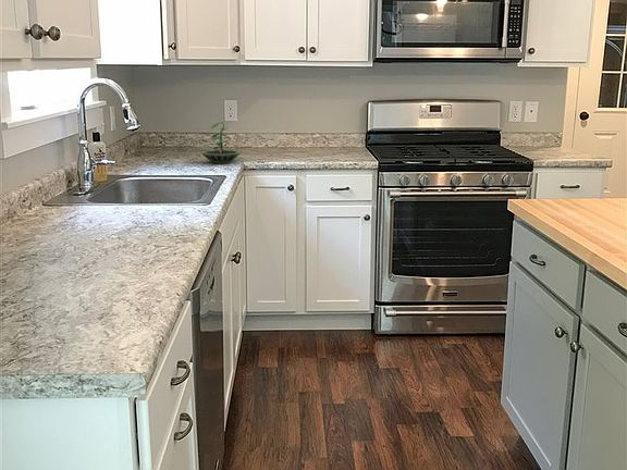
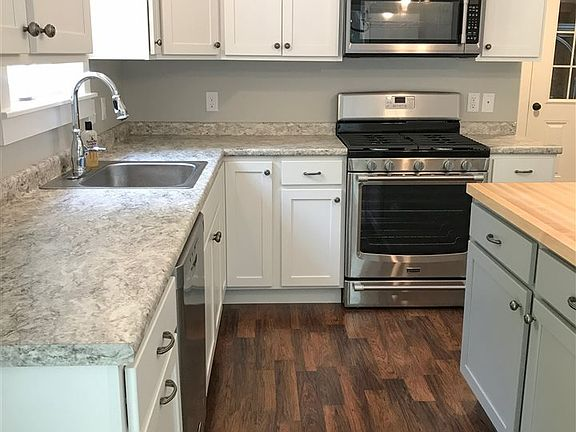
- terrarium (221, 129)
